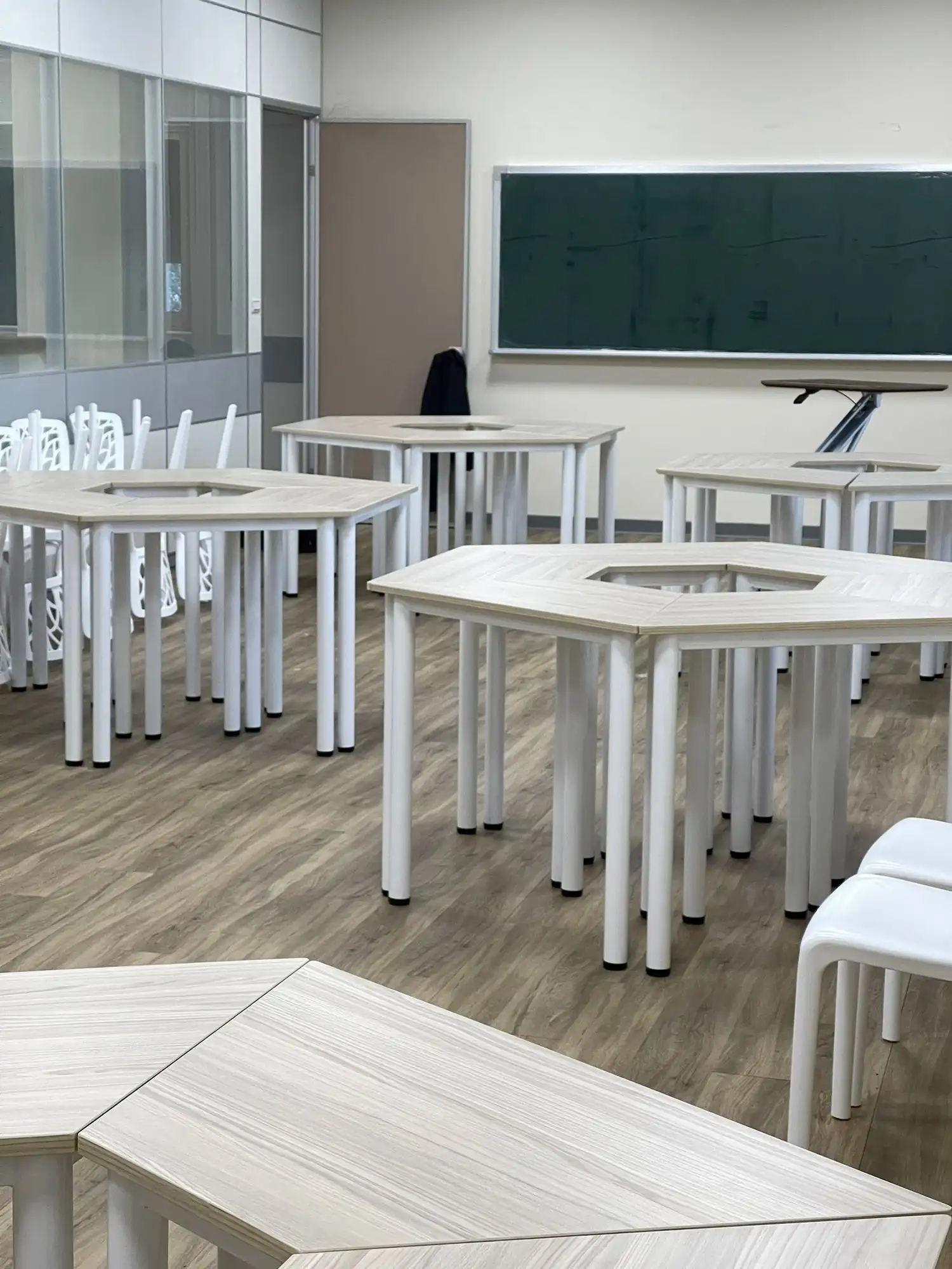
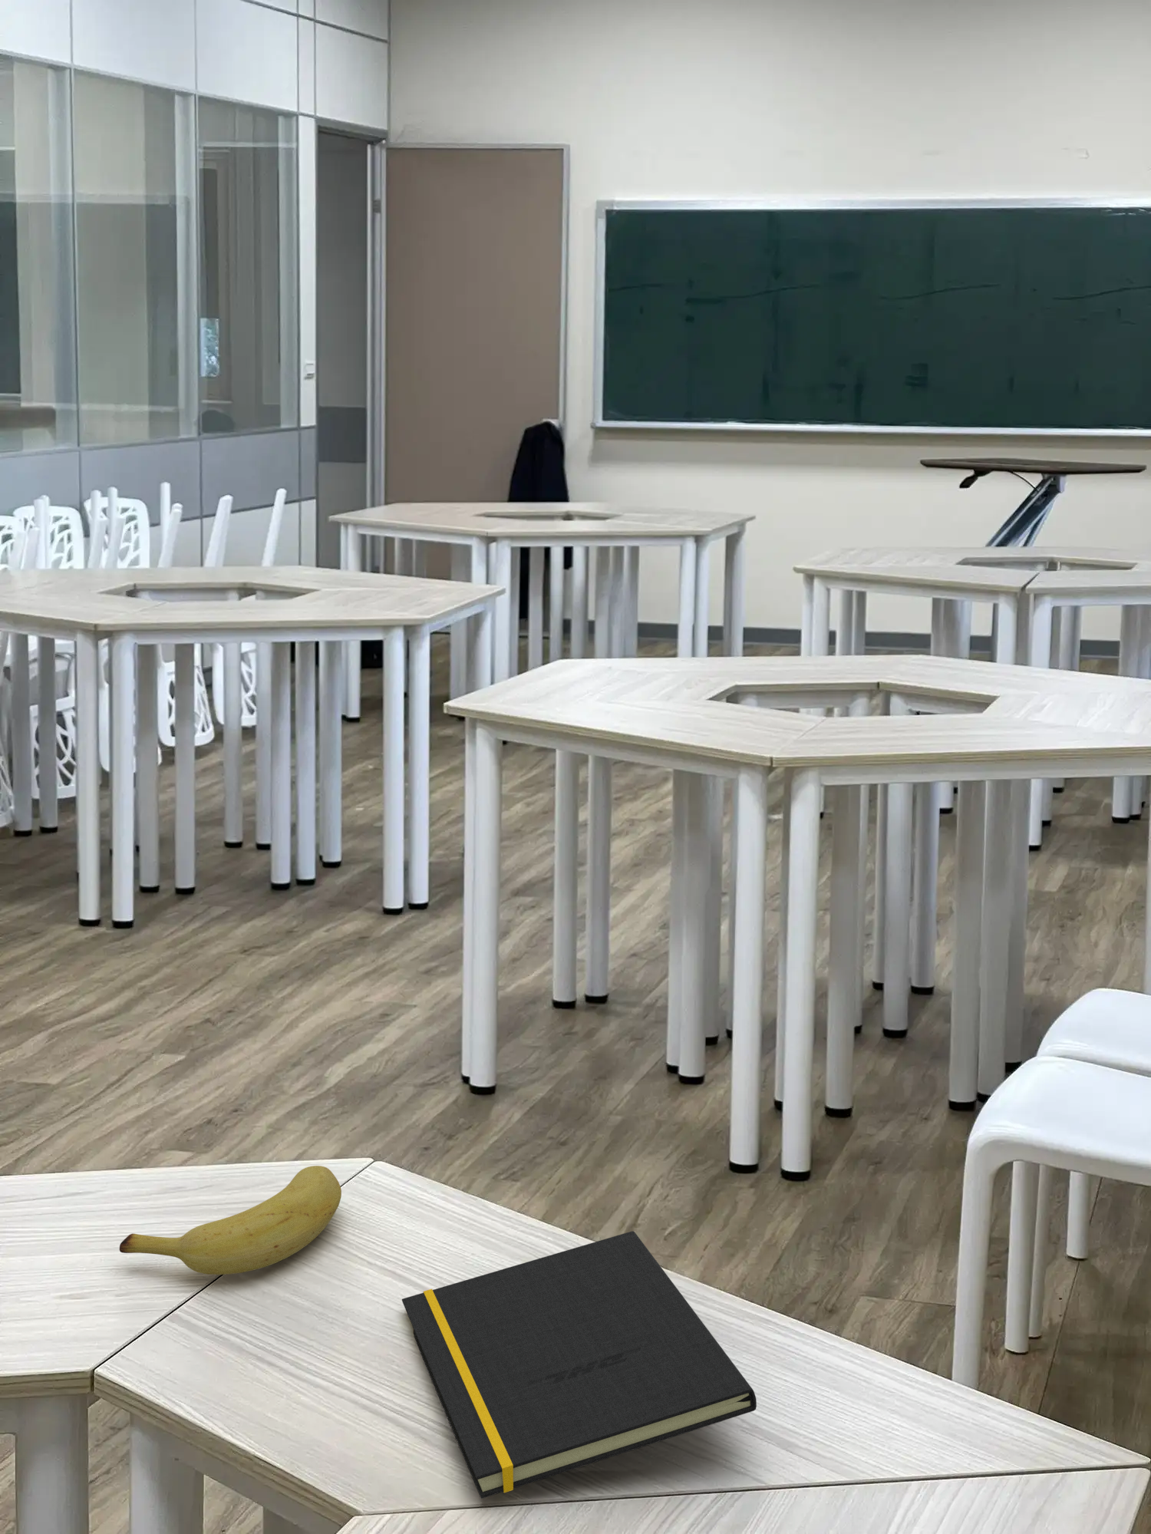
+ notepad (566, 1350)
+ banana (253, 1214)
